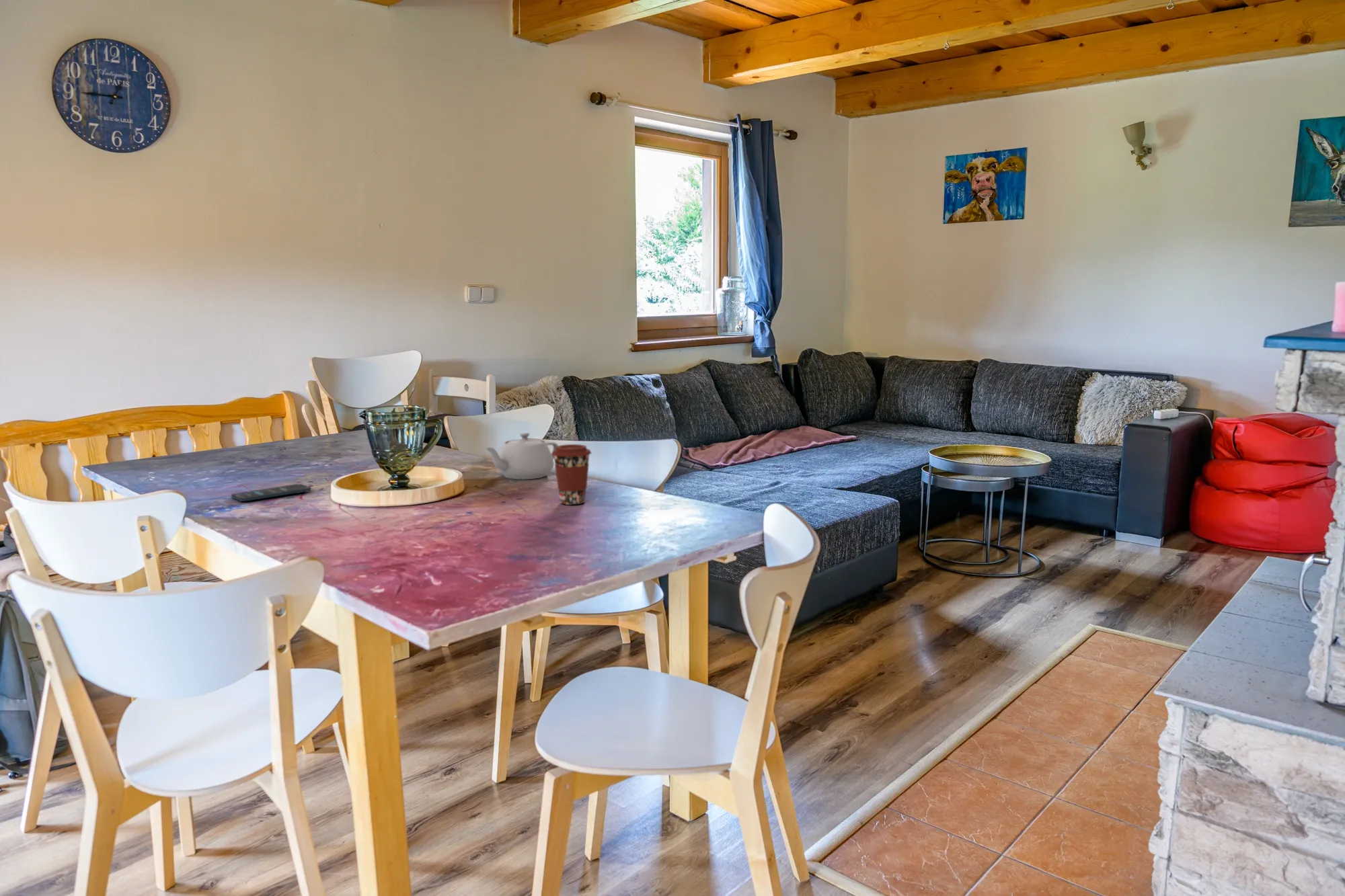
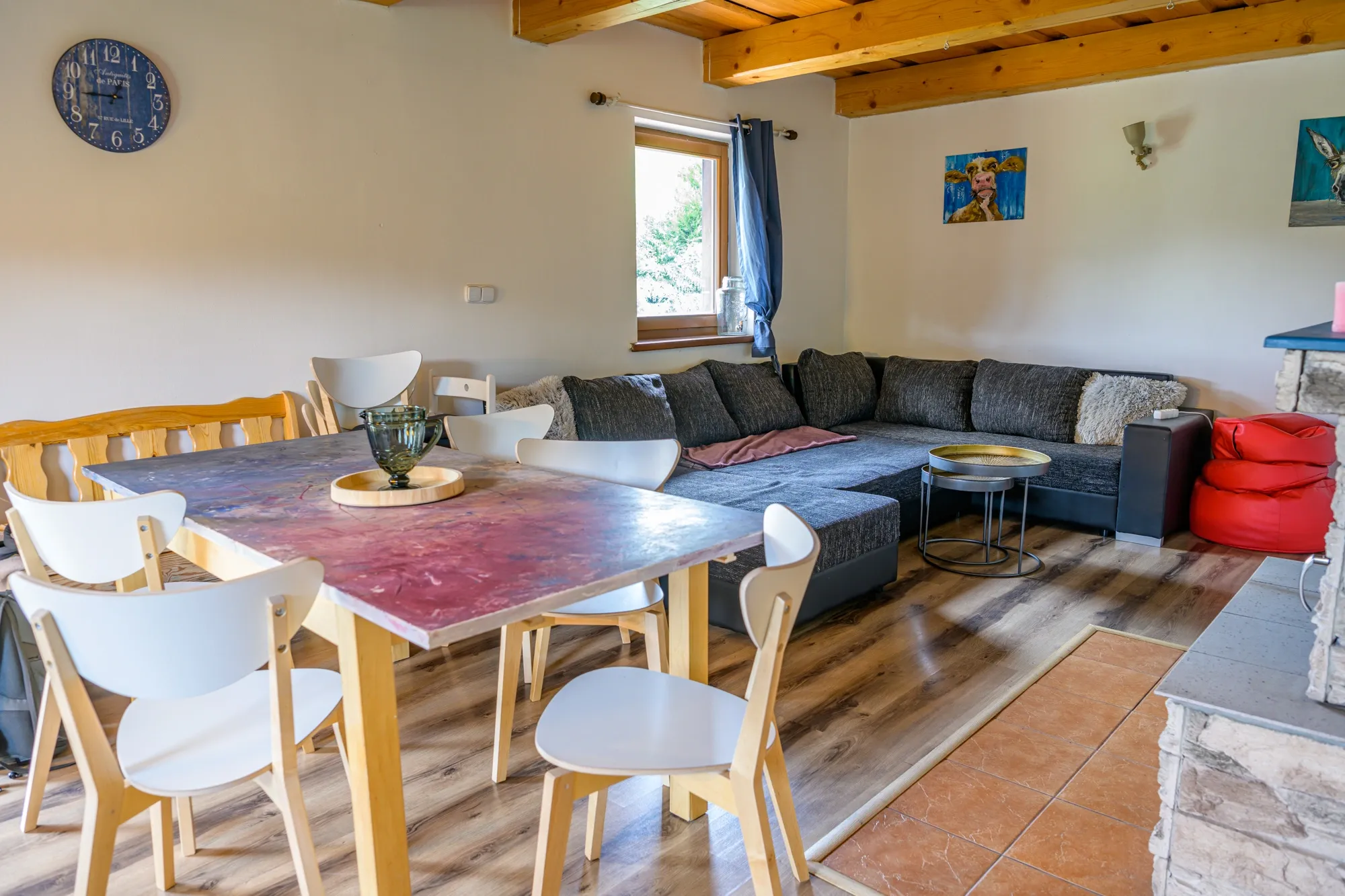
- coffee cup (572, 474)
- teapot (523, 455)
- smartphone (272, 492)
